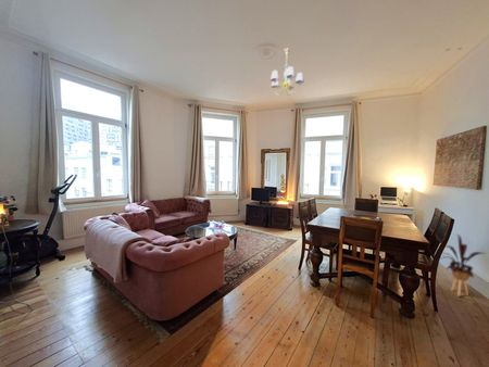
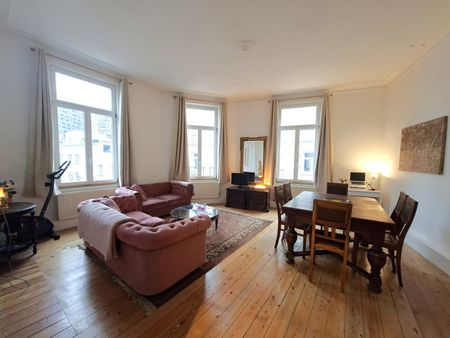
- chandelier (287, 71)
- house plant (456, 262)
